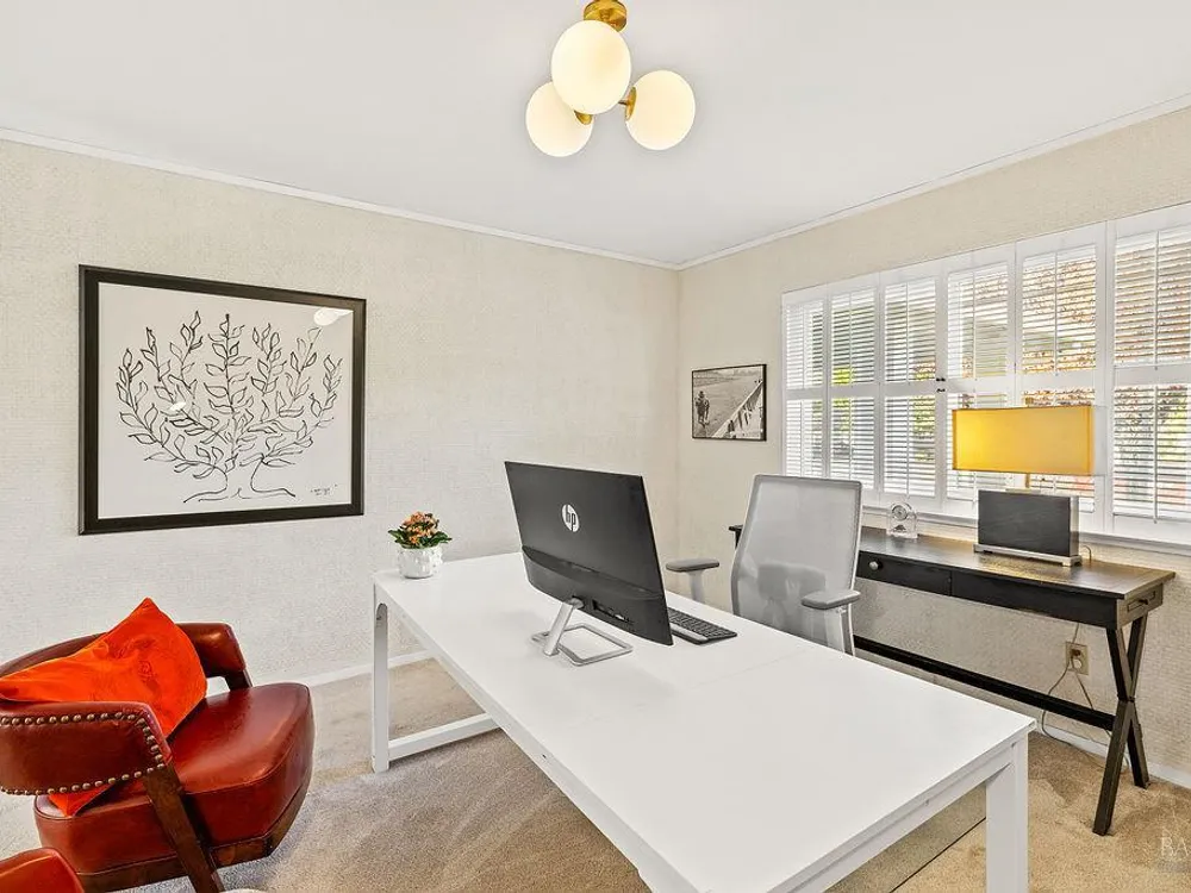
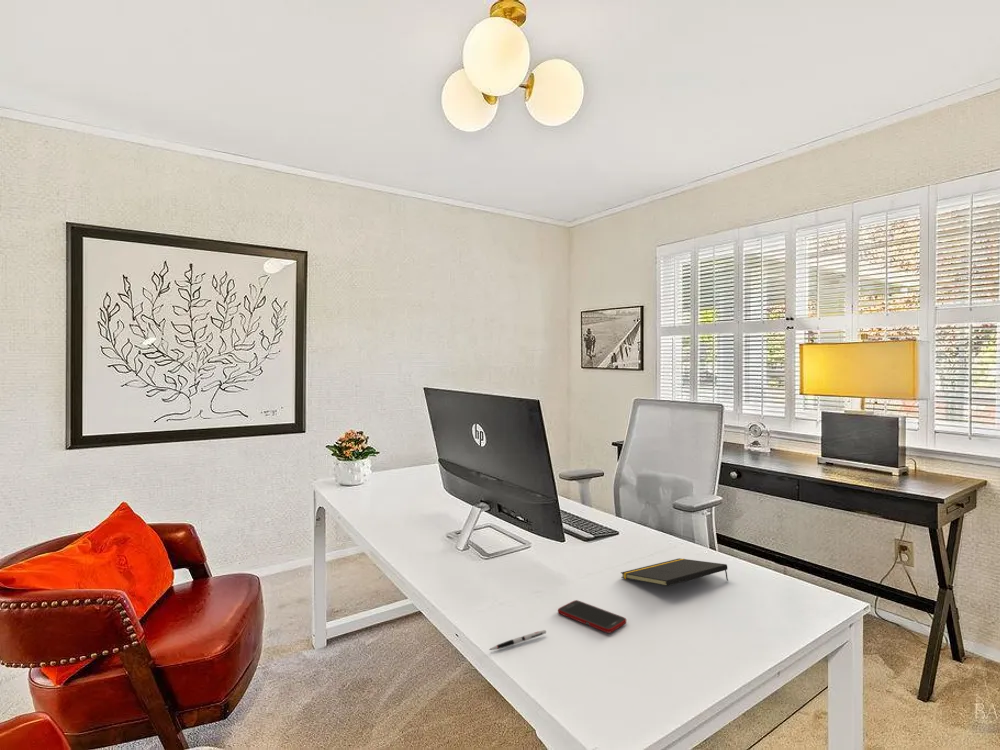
+ pen (518, 640)
+ notepad (673, 571)
+ cell phone (591, 615)
